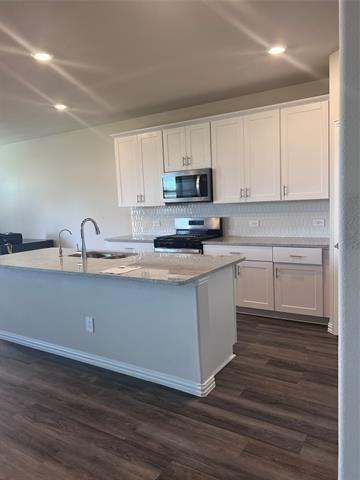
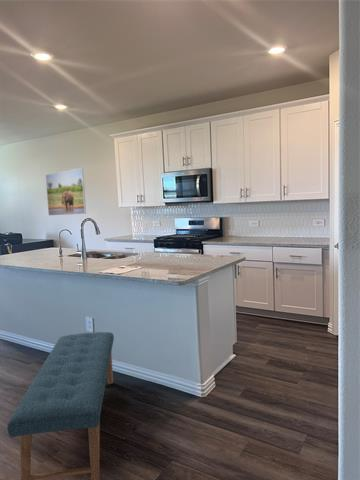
+ bench (76, 394)
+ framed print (64, 193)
